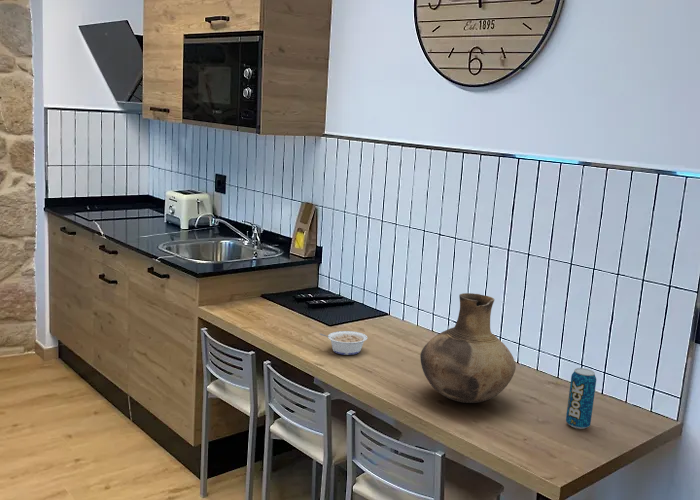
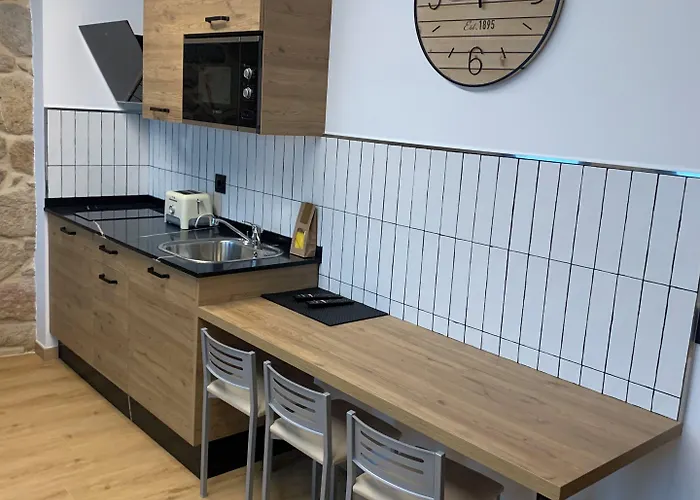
- beverage can (581, 398)
- legume (346, 342)
- vase (468, 348)
